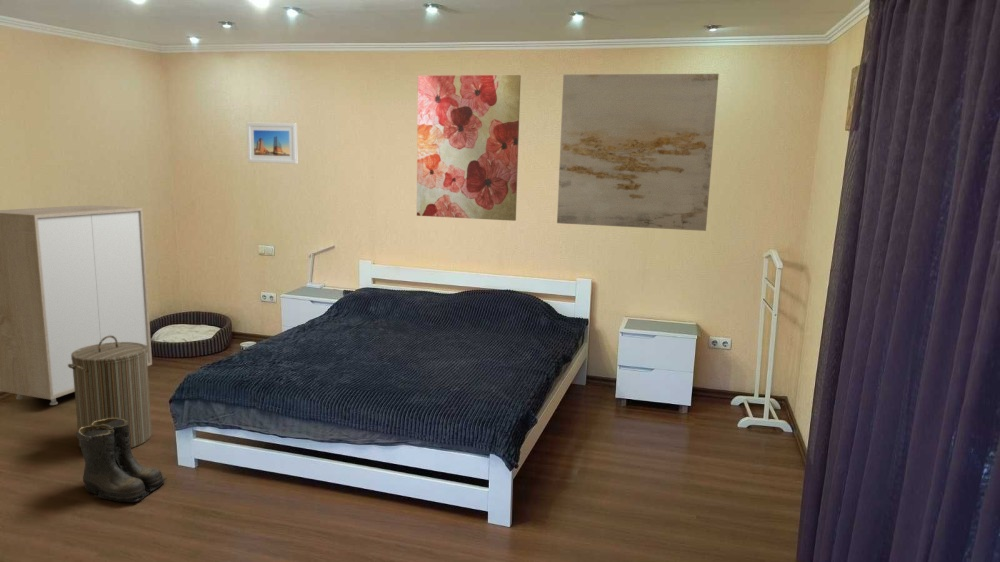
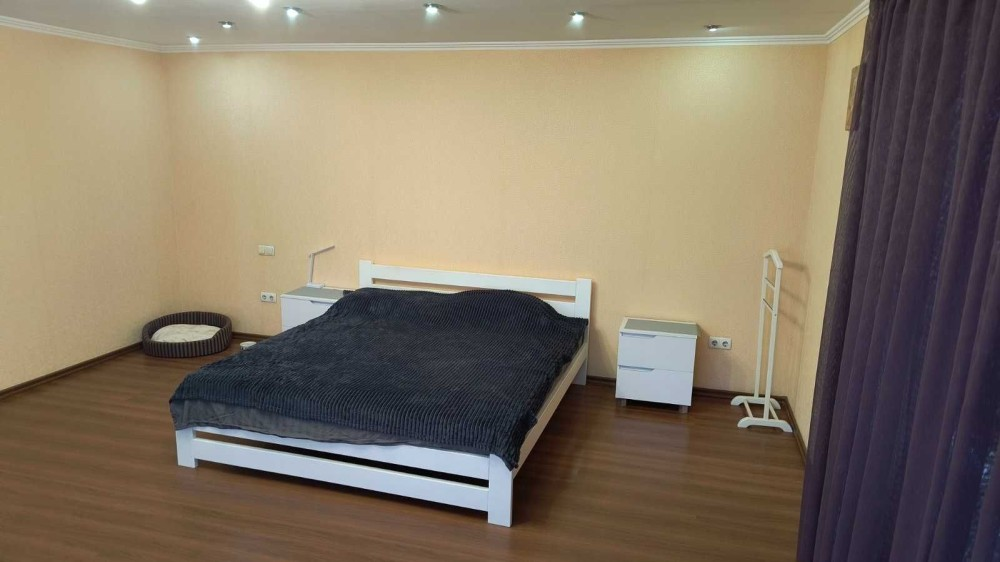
- boots (120, 457)
- wall art (466, 148)
- laundry hamper (112, 388)
- storage cabinet (72, 299)
- wall art (634, 152)
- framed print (272, 143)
